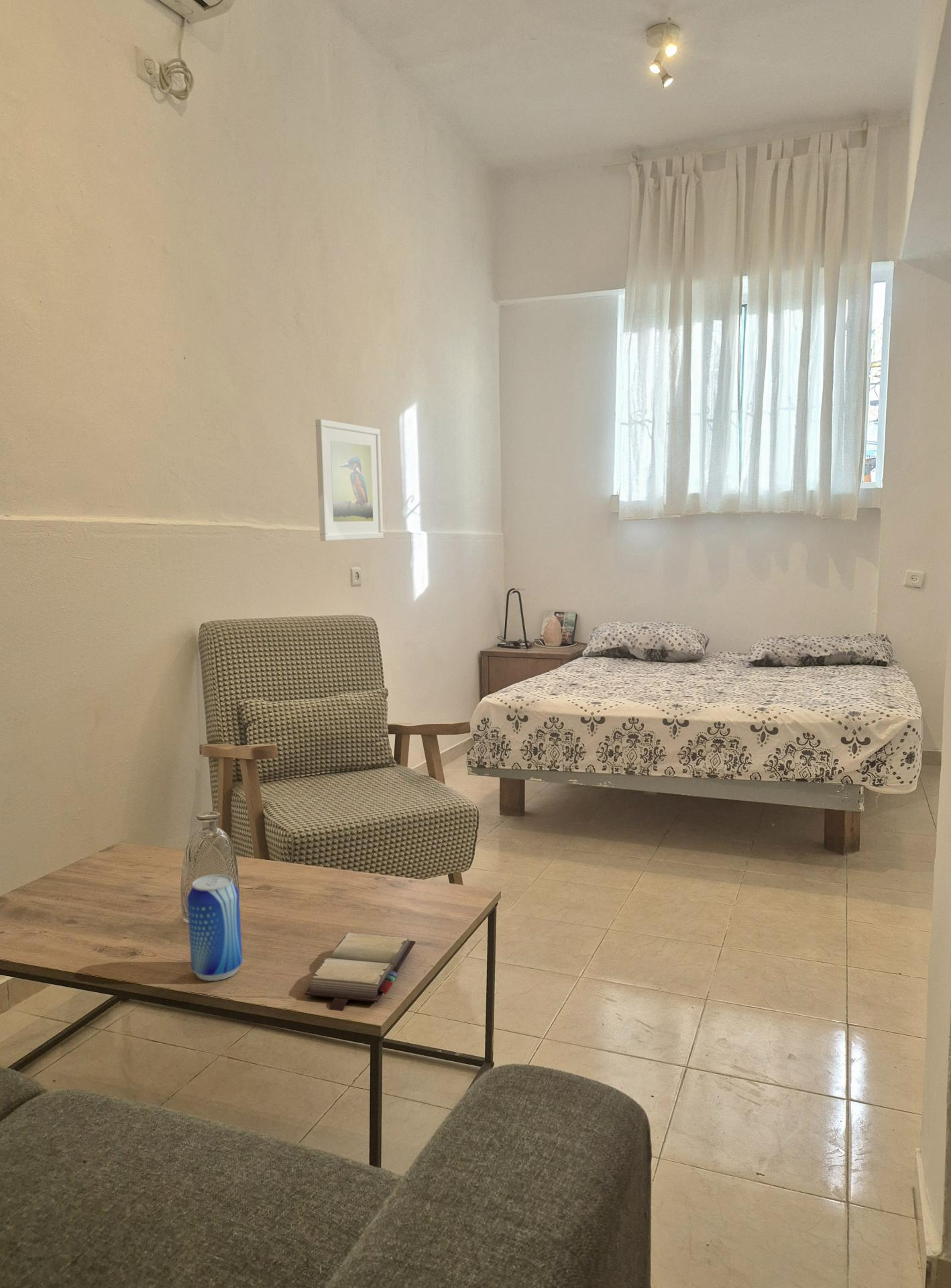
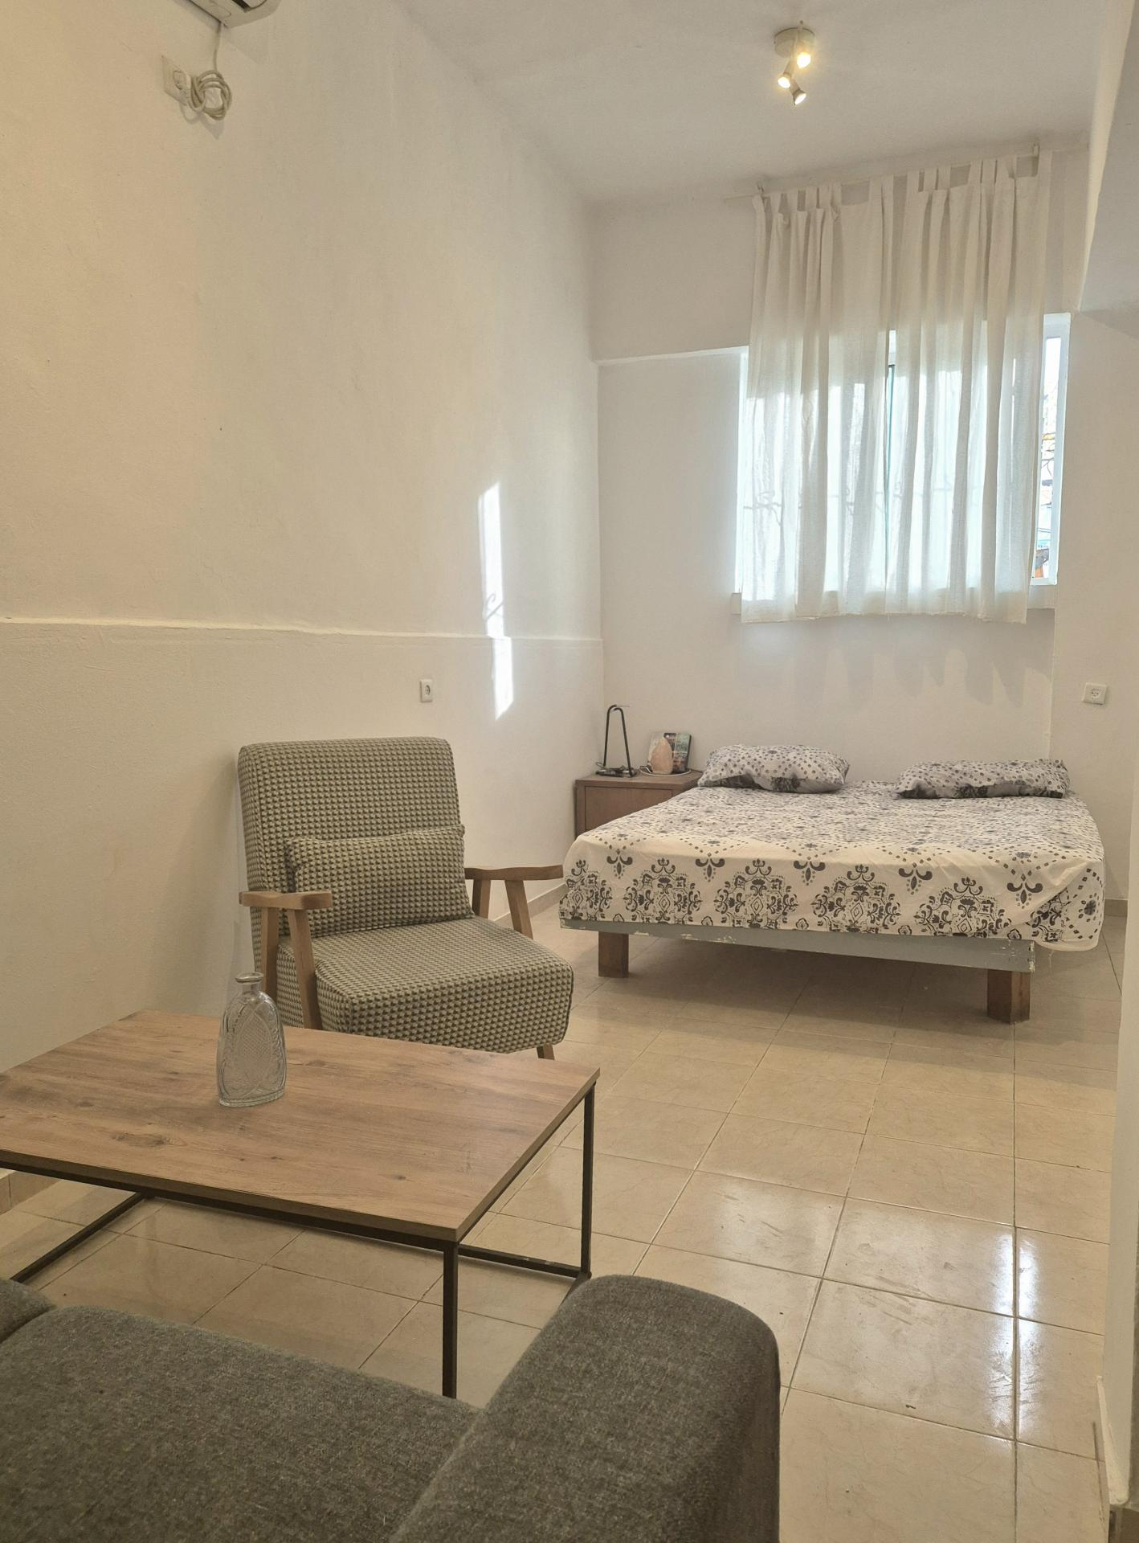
- hardback book (364, 964)
- beer can (215, 926)
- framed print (351, 482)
